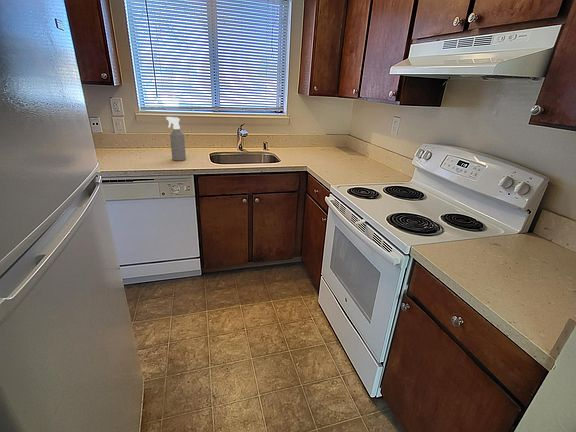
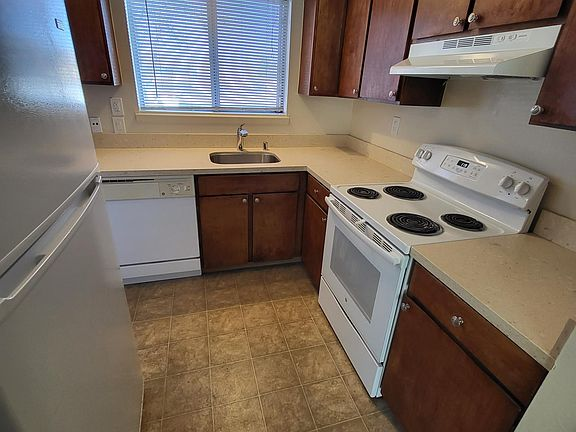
- spray bottle (175, 138)
